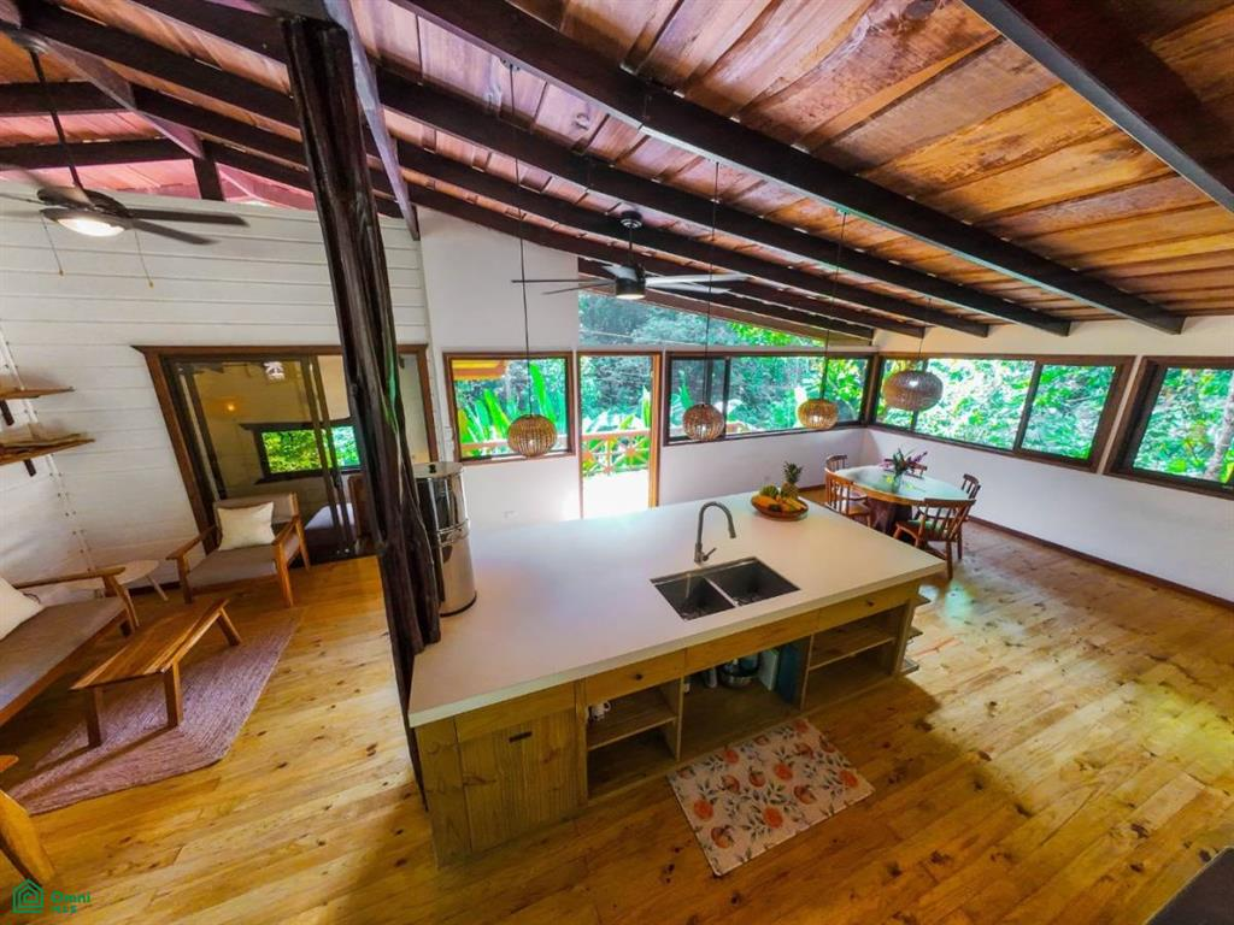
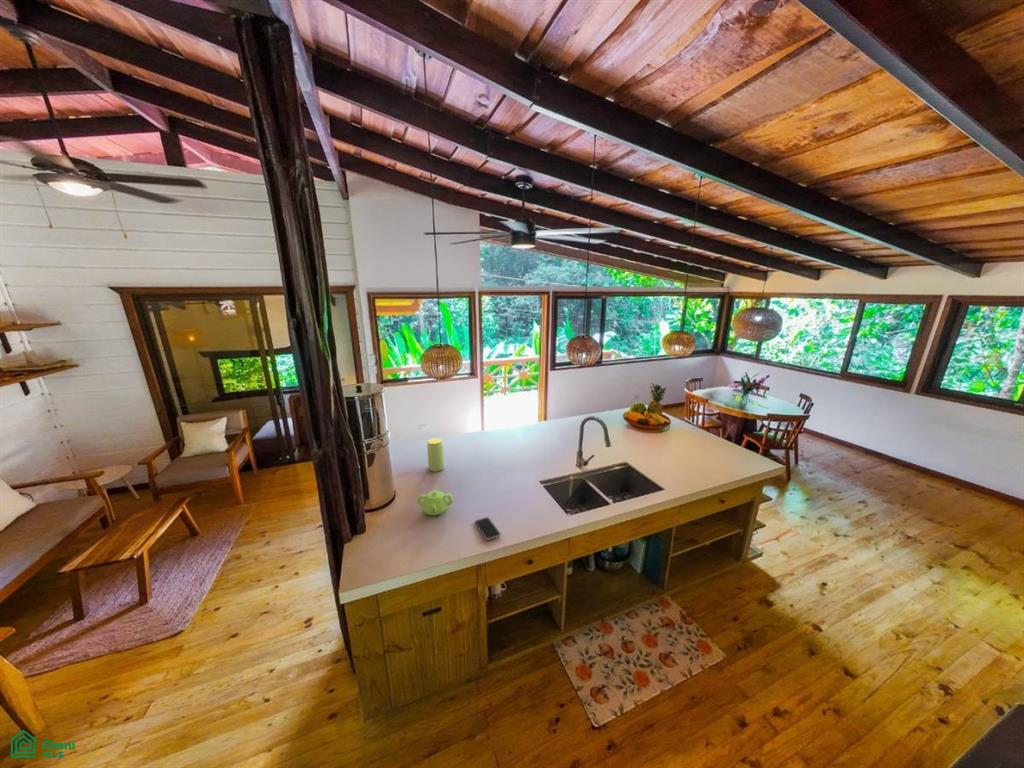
+ teapot (434, 502)
+ jar (435, 454)
+ smartphone (487, 528)
